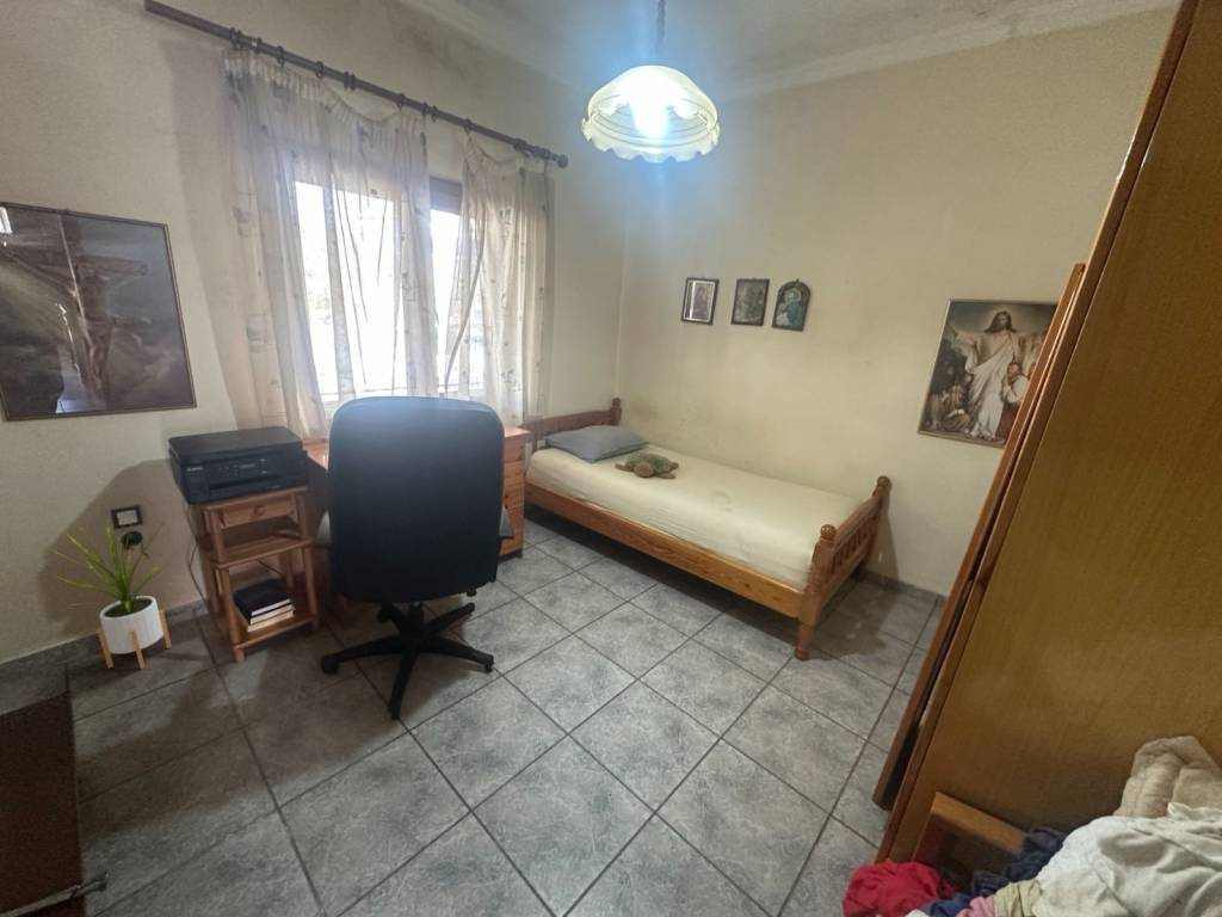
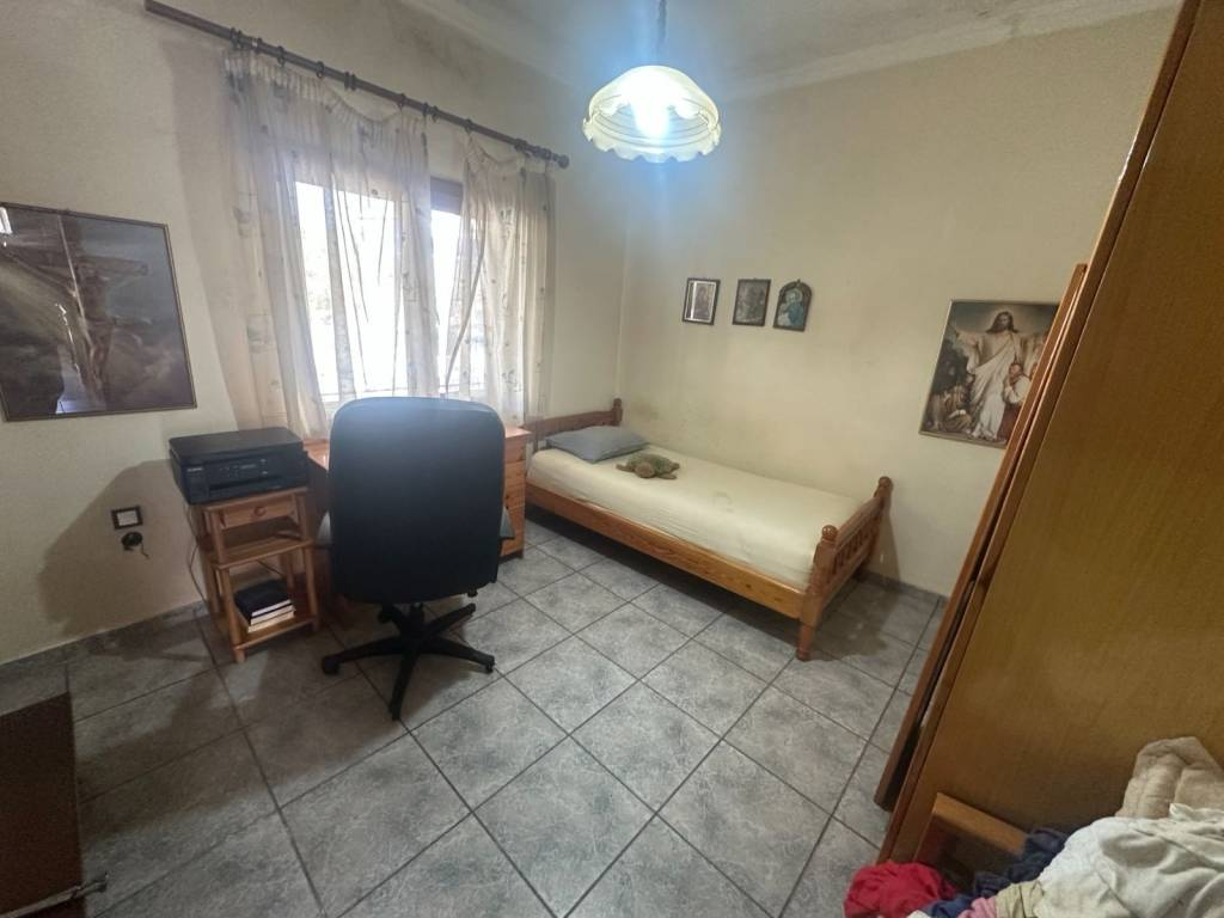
- house plant (125, 589)
